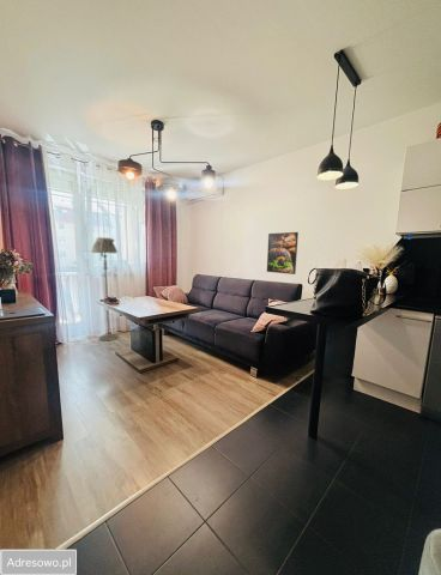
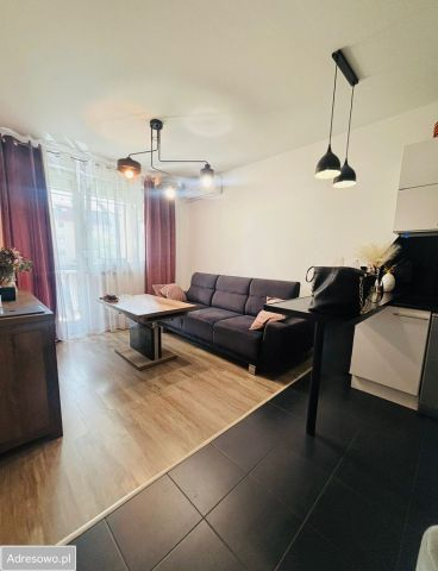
- floor lamp (105, 289)
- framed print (280, 253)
